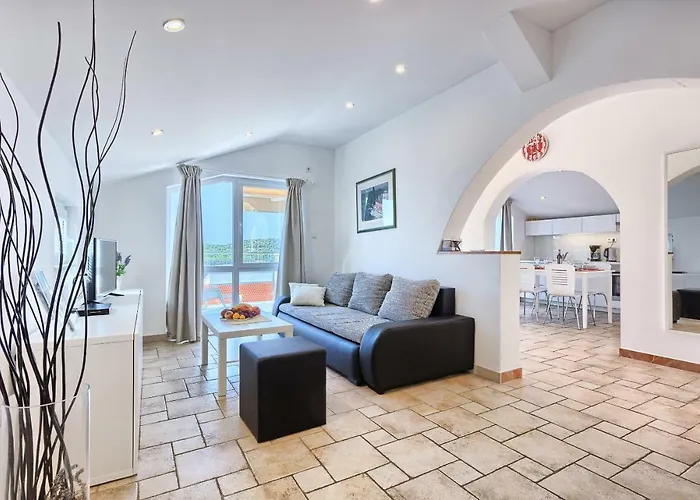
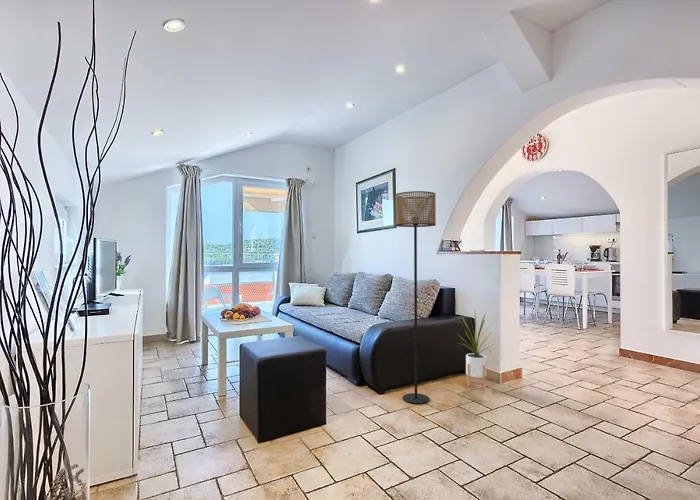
+ house plant (475, 346)
+ floor lamp (415, 296)
